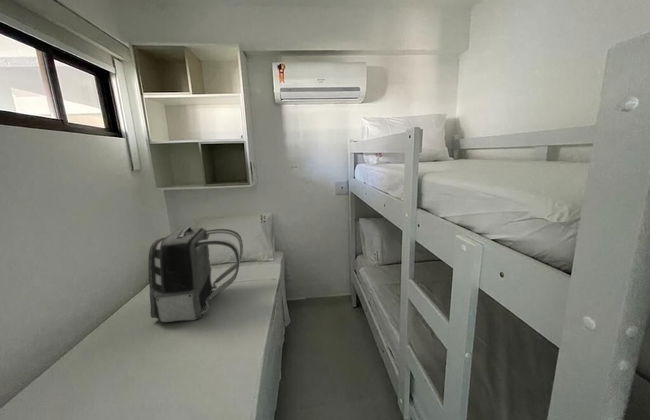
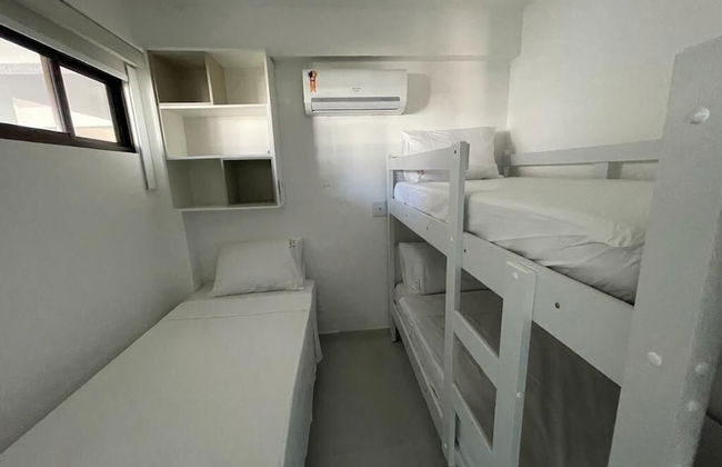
- backpack (199, 267)
